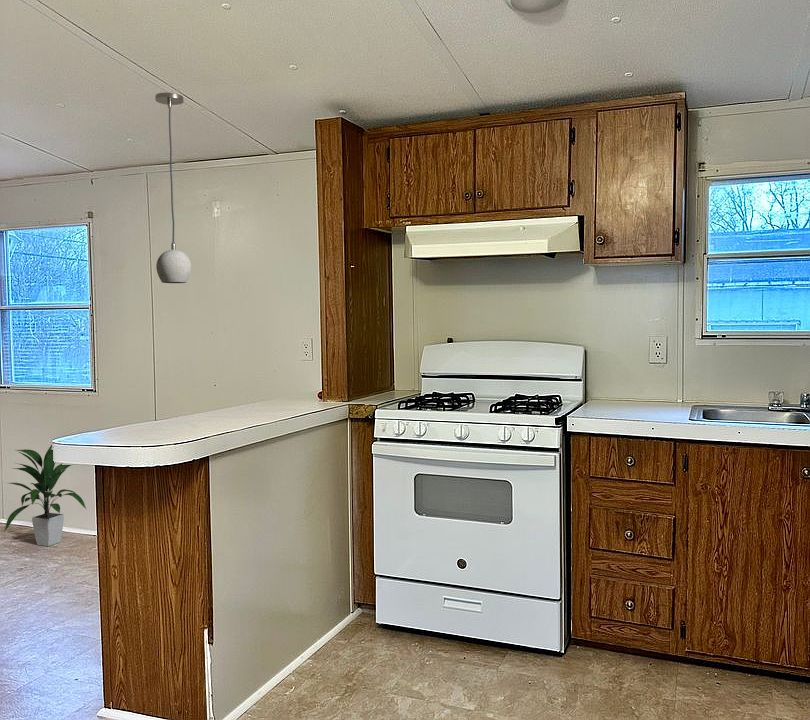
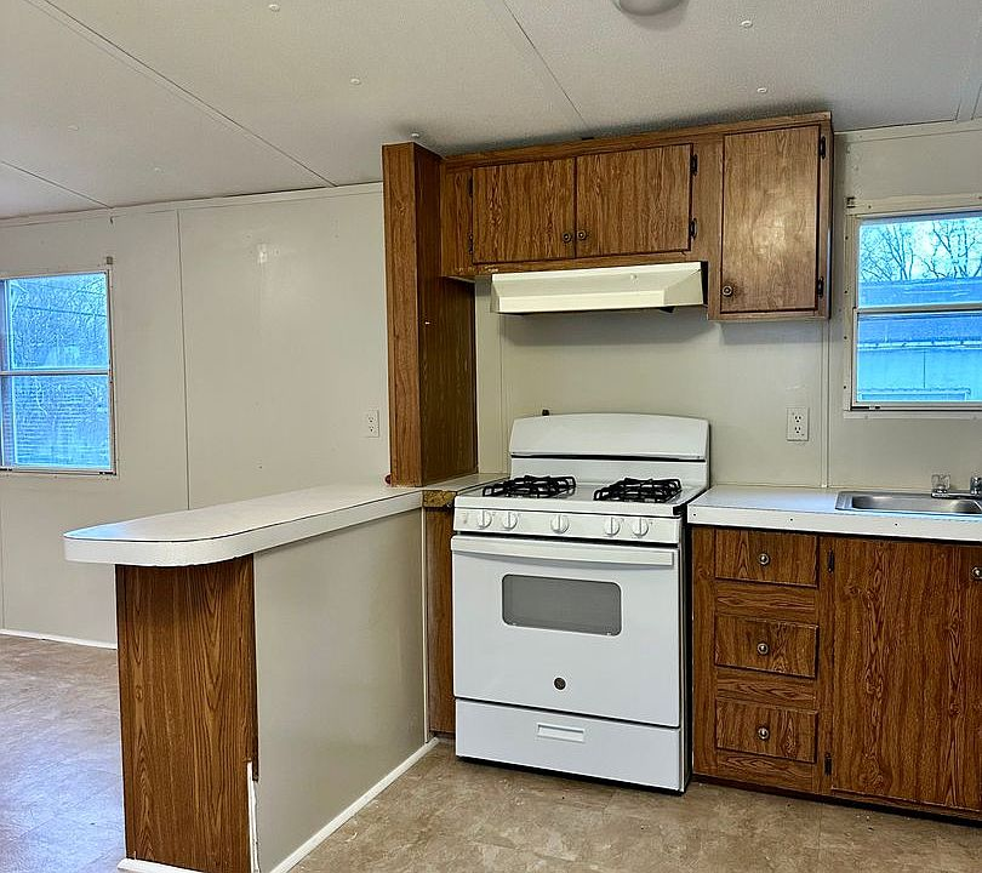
- light fixture (171, 190)
- indoor plant (42, 491)
